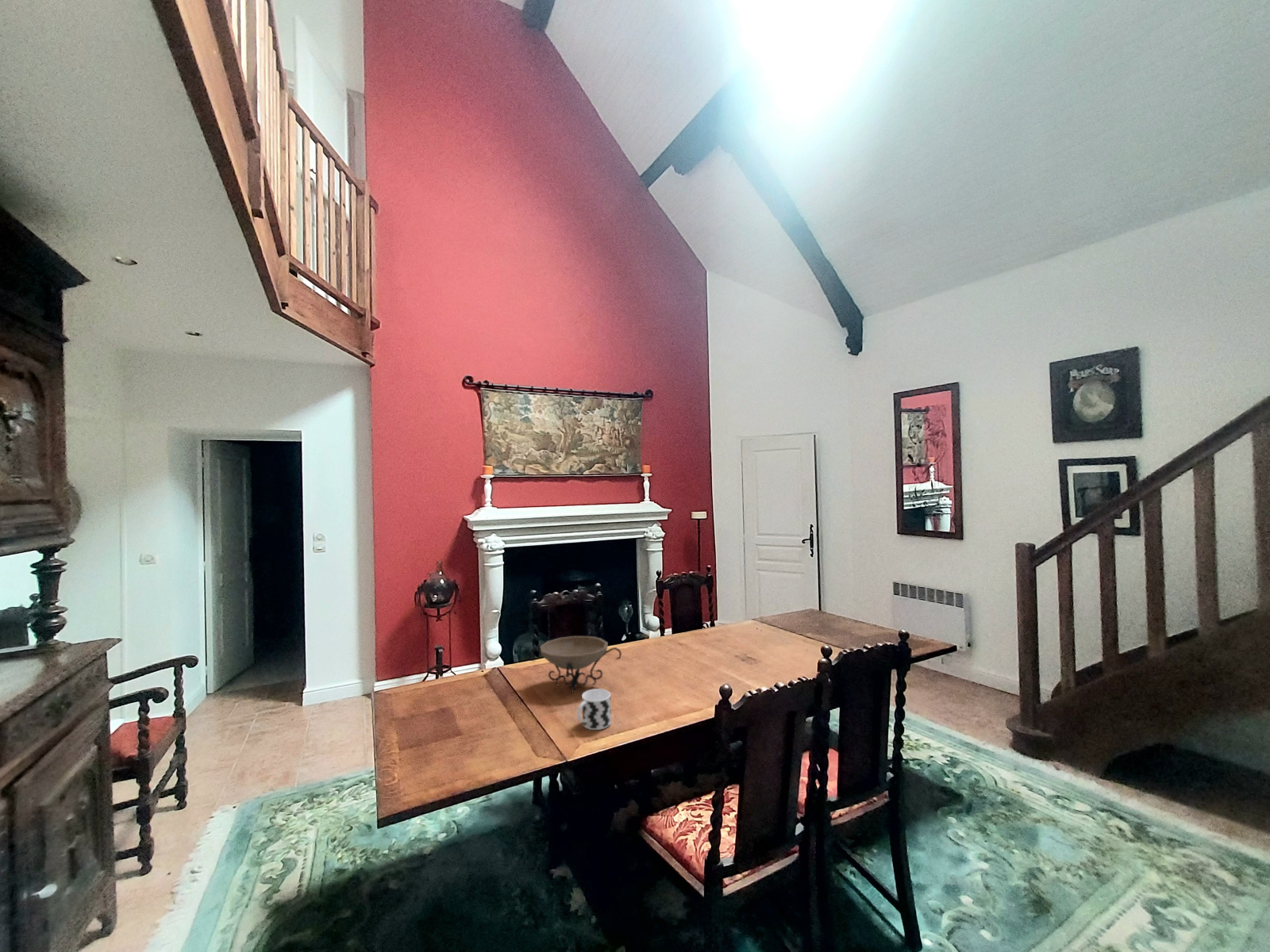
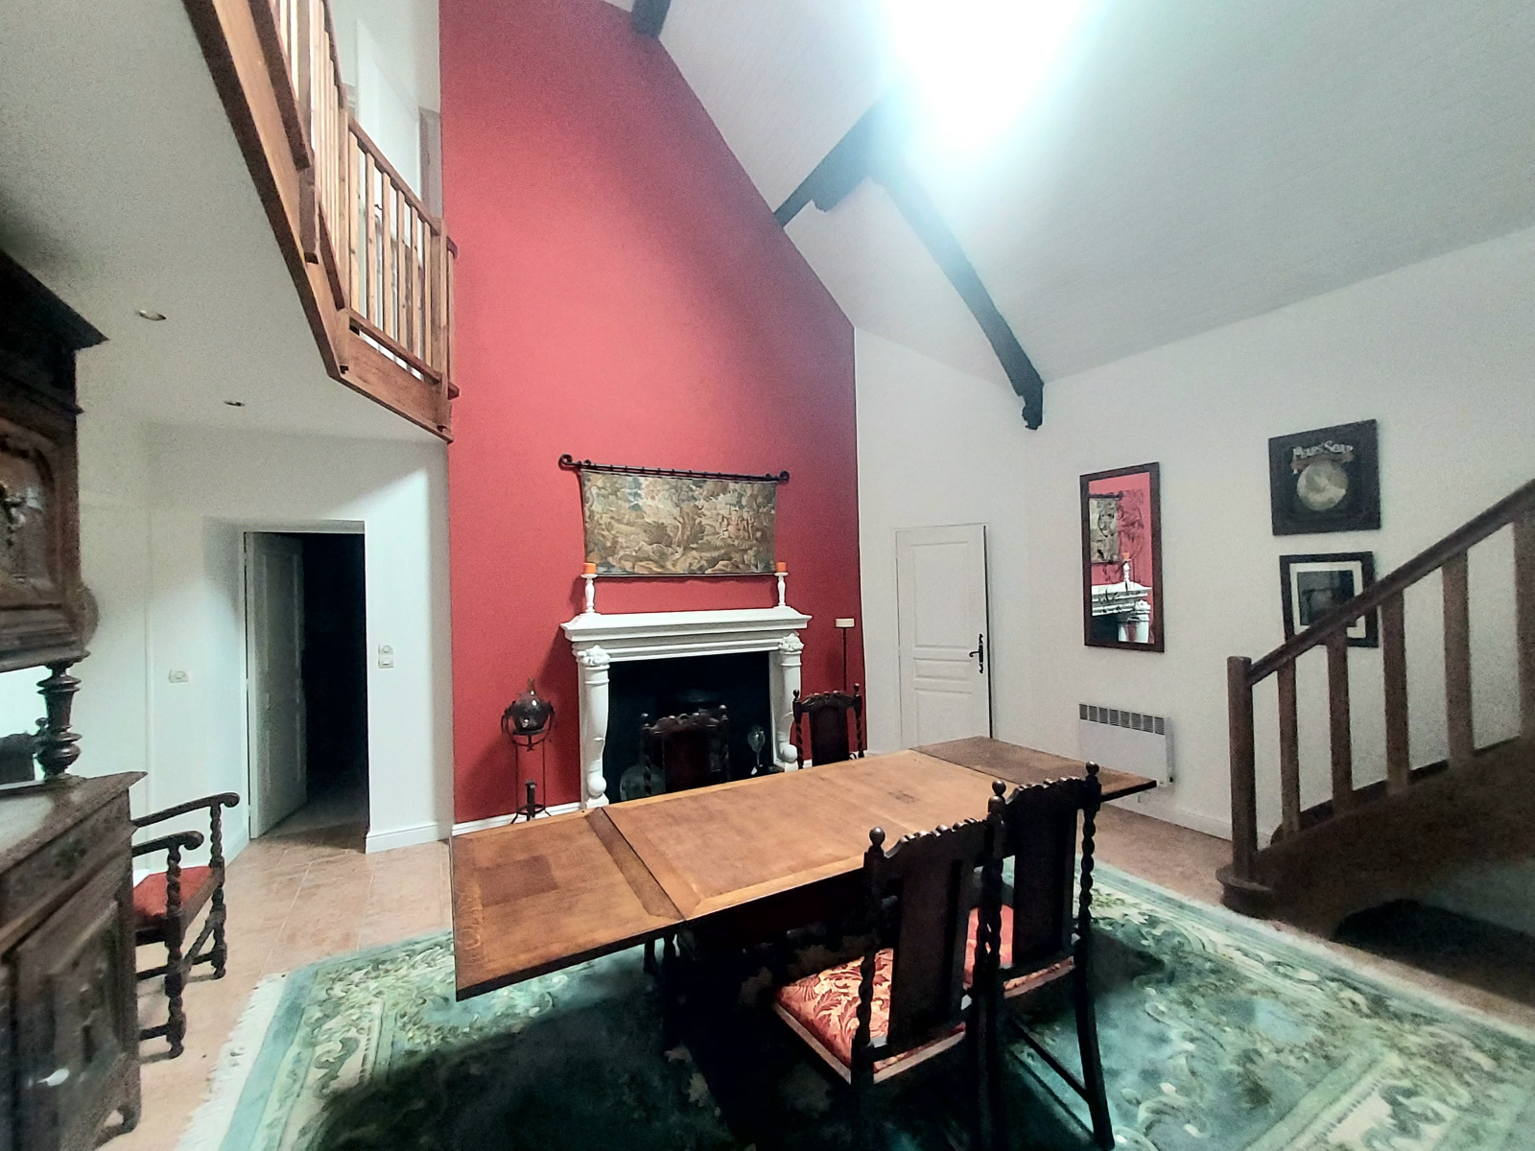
- cup (592, 710)
- decorative bowl (575, 666)
